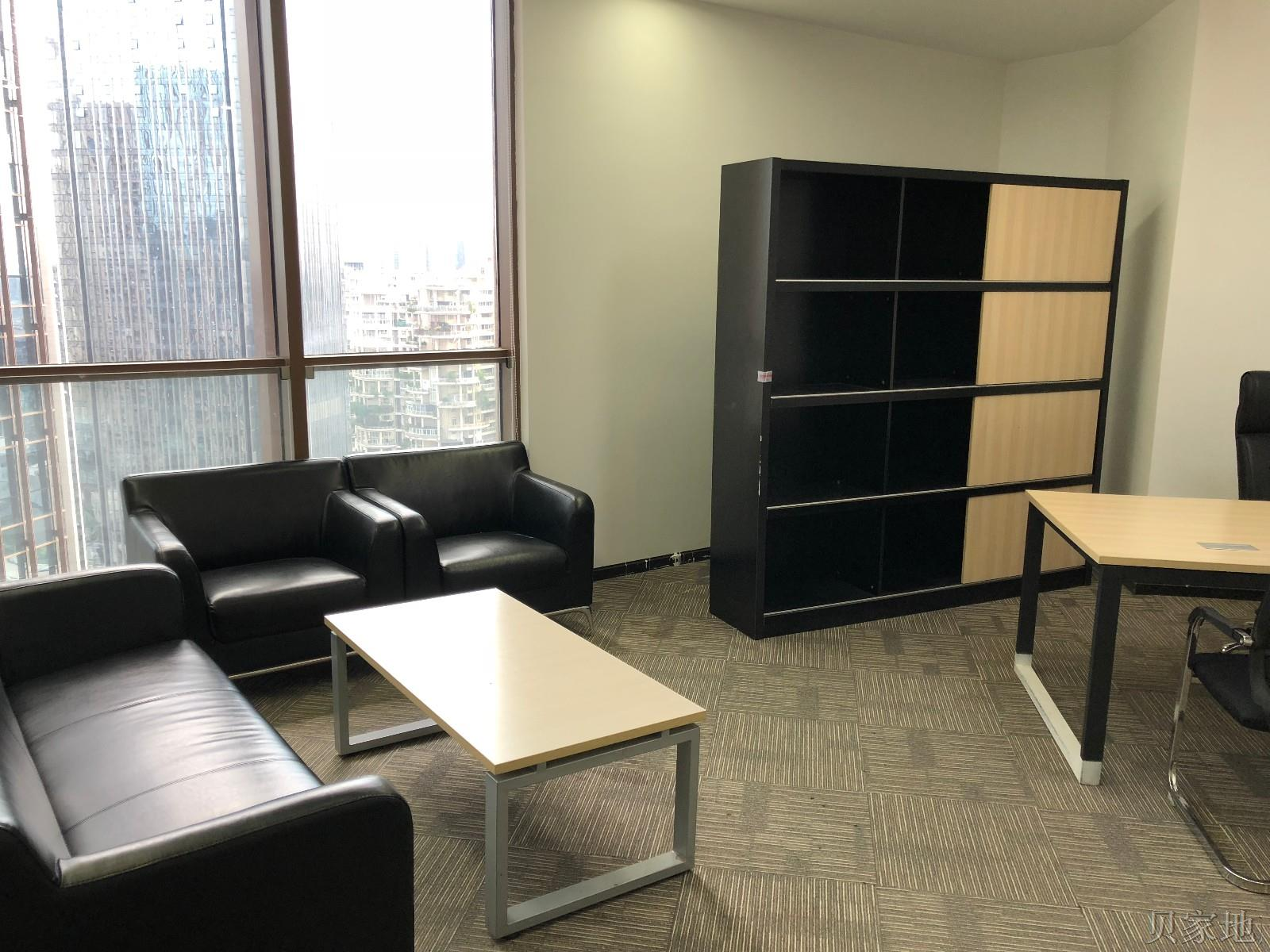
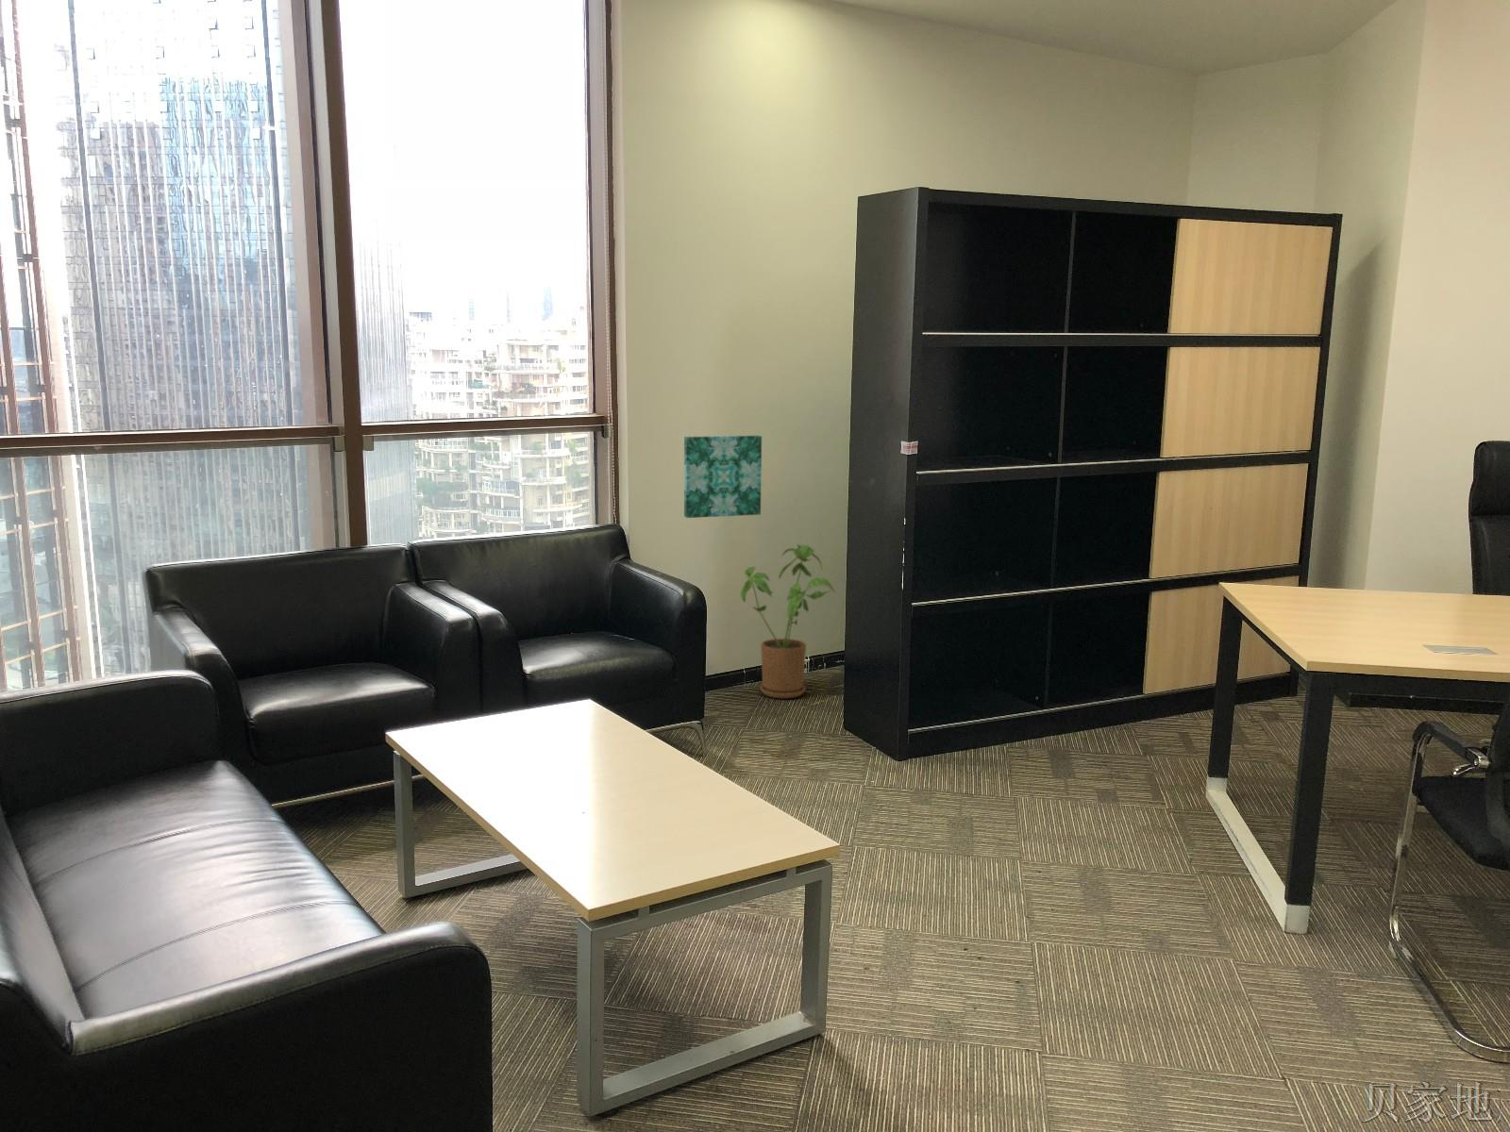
+ wall art (723, 476)
+ house plant (789, 621)
